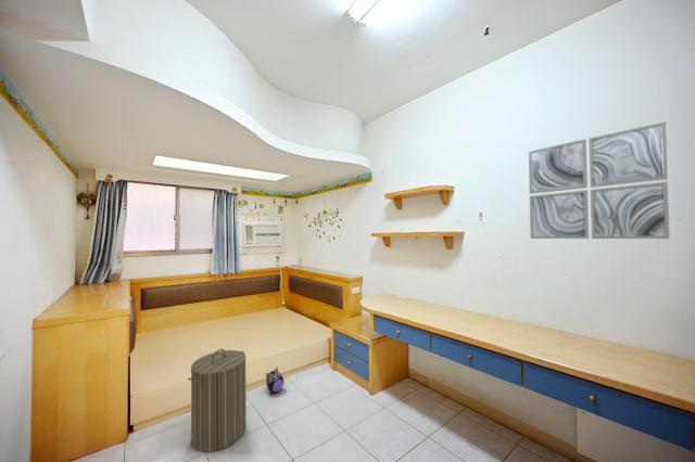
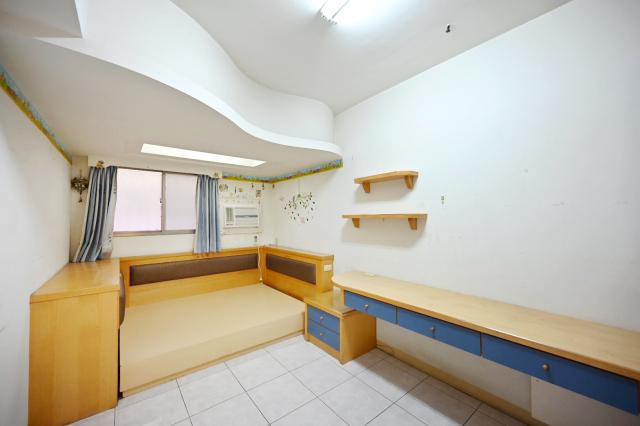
- laundry hamper (219, 390)
- wall art (586, 190)
- plush toy (275, 378)
